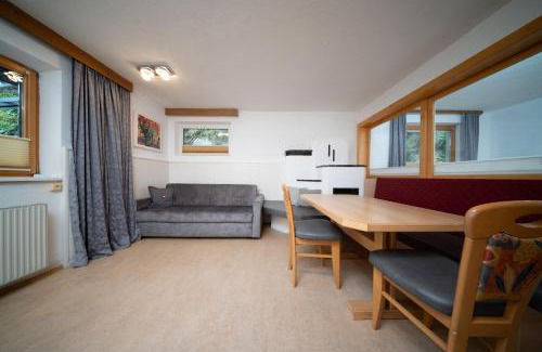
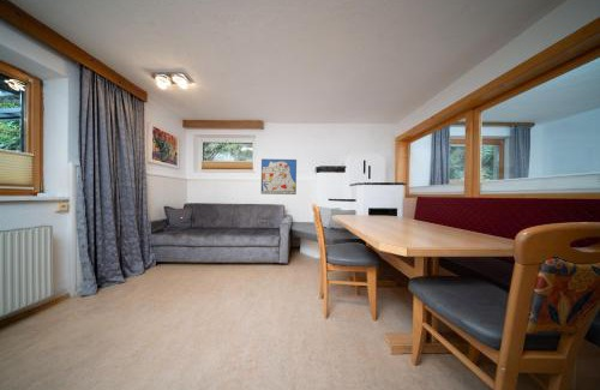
+ wall art (278, 176)
